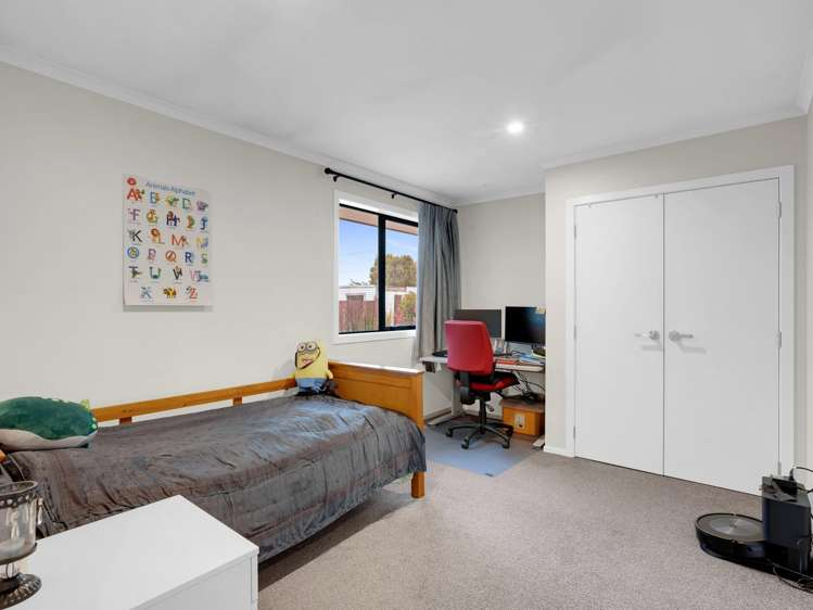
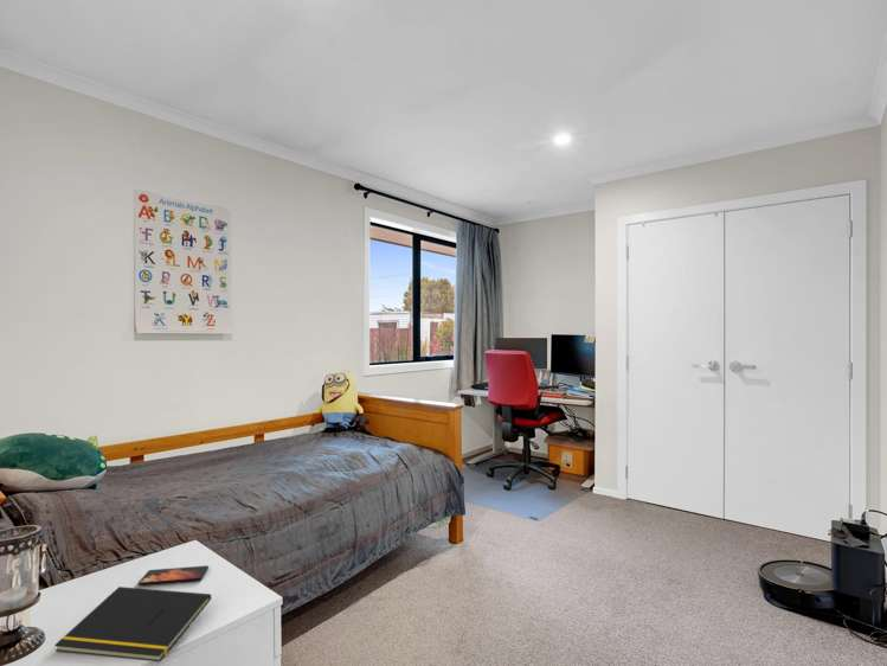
+ notepad (137, 620)
+ smartphone (174, 575)
